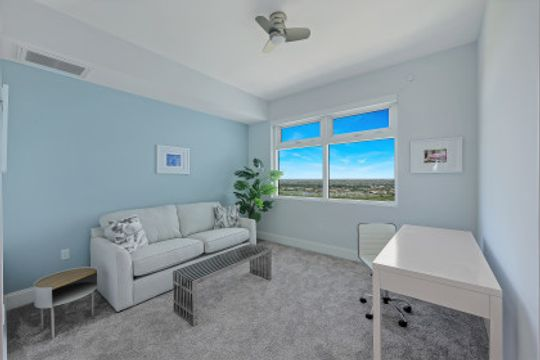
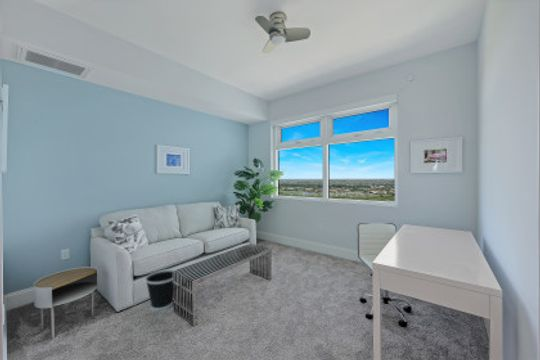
+ wastebasket (162, 290)
